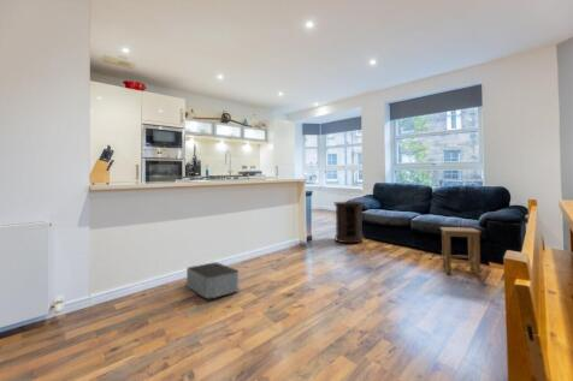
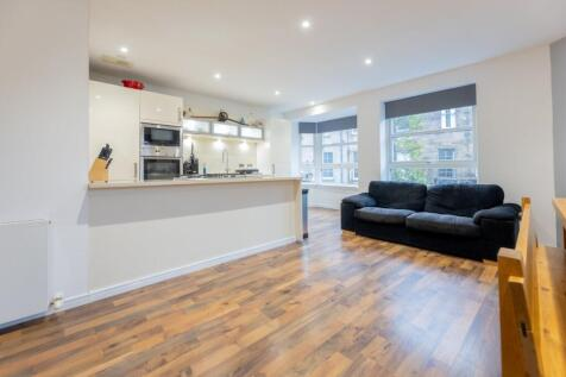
- storage bin (212, 278)
- side table (348, 221)
- stool (457, 255)
